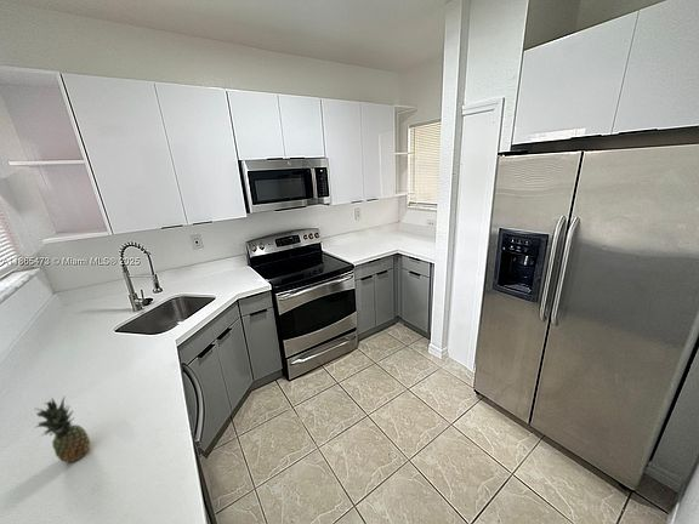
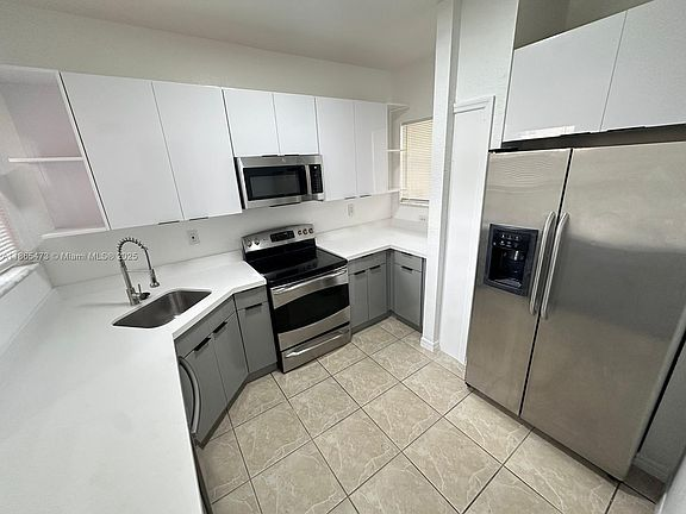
- fruit (62, 428)
